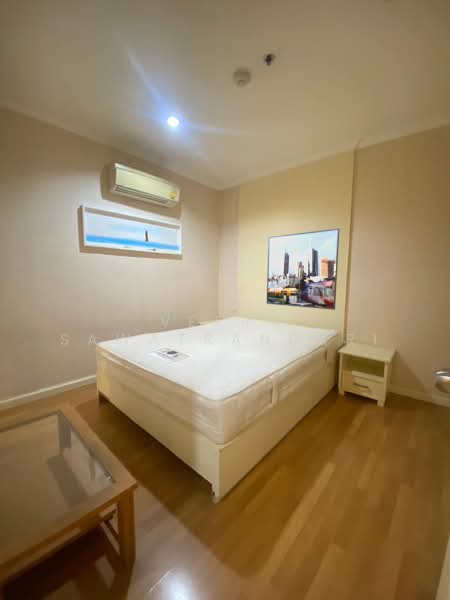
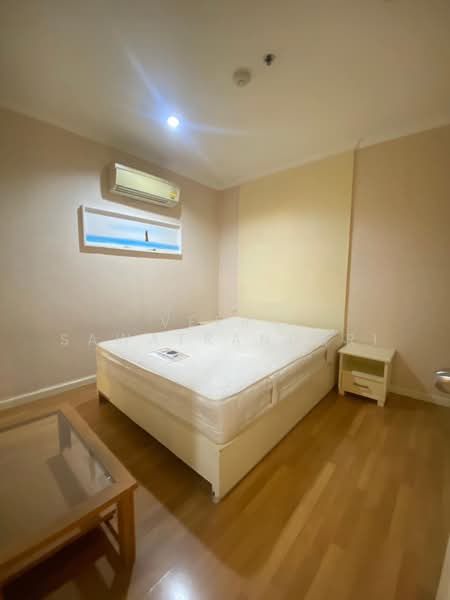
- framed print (298, 270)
